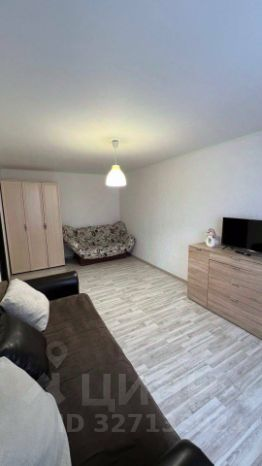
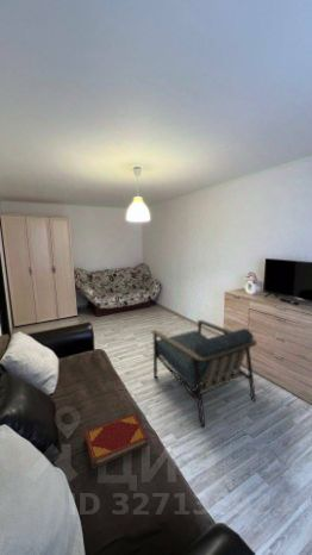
+ armchair (200, 355)
+ hardback book (116, 437)
